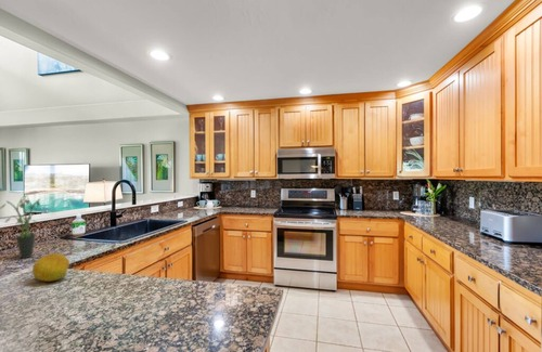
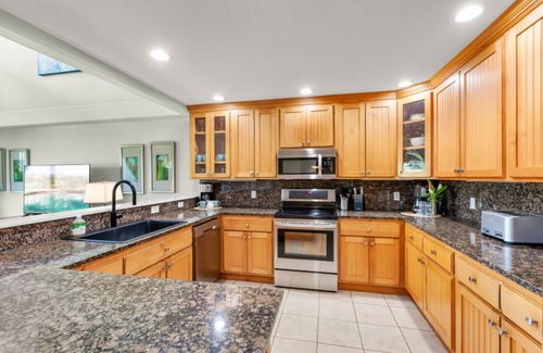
- potted plant (22, 226)
- fruit (52, 266)
